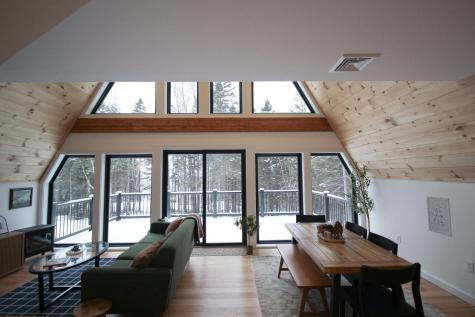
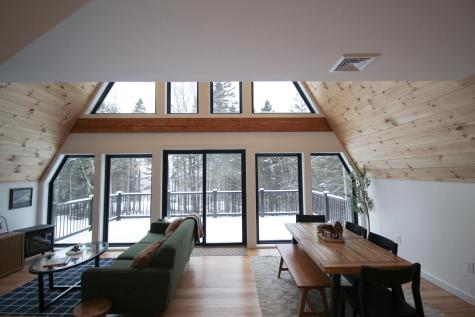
- potted plant (247, 233)
- wall art (438, 215)
